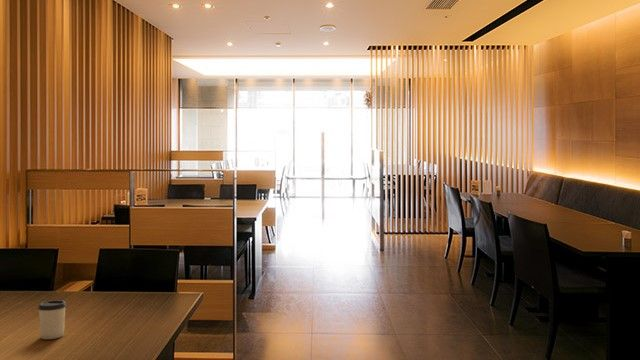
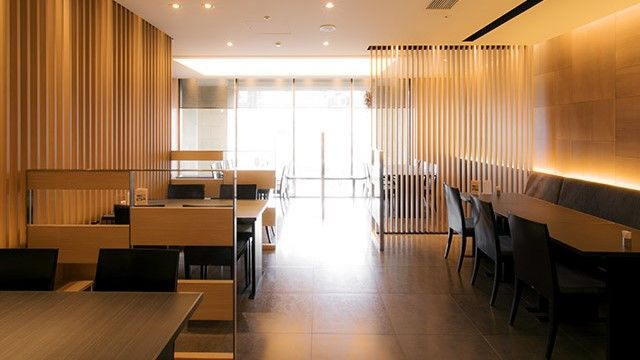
- cup (52, 319)
